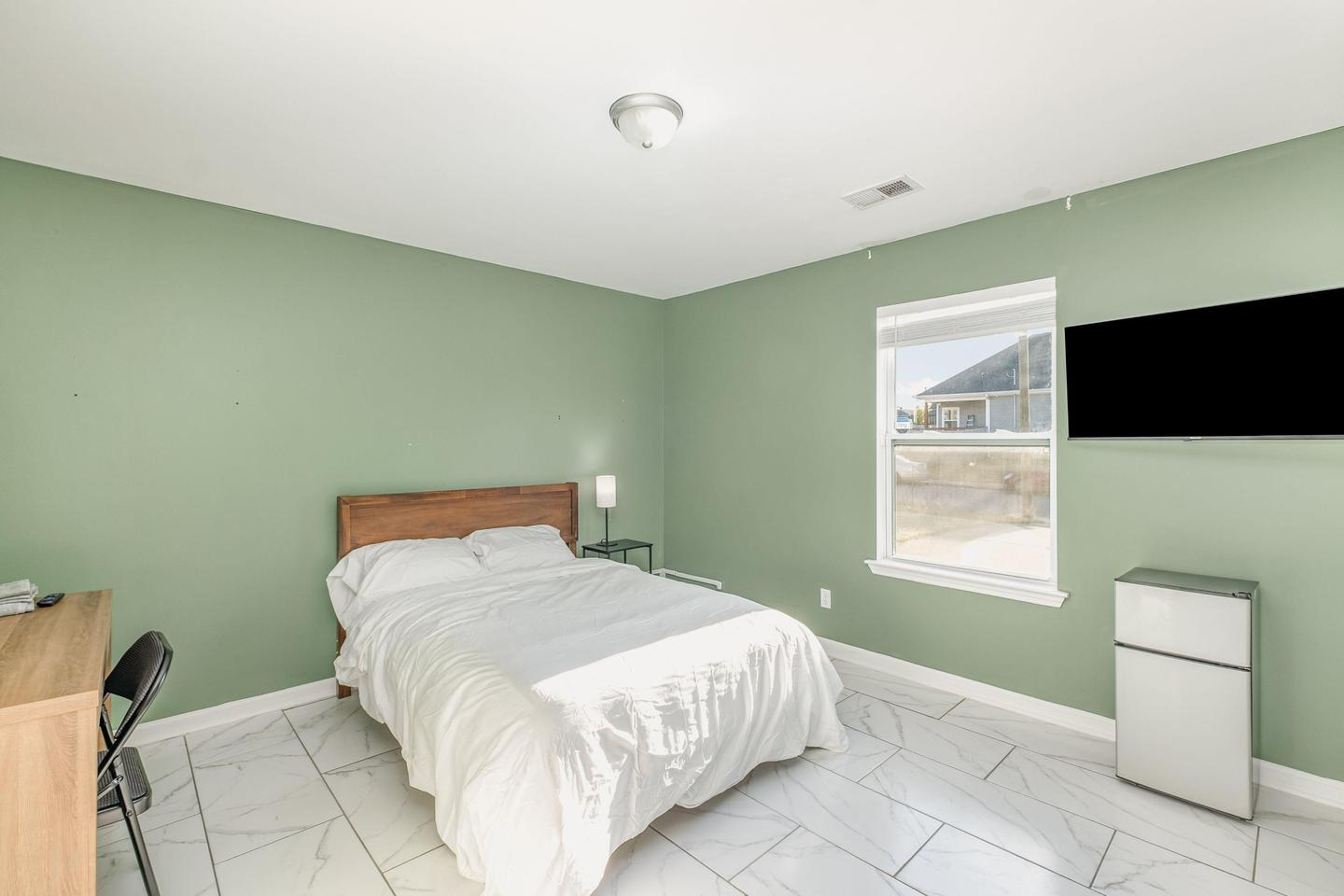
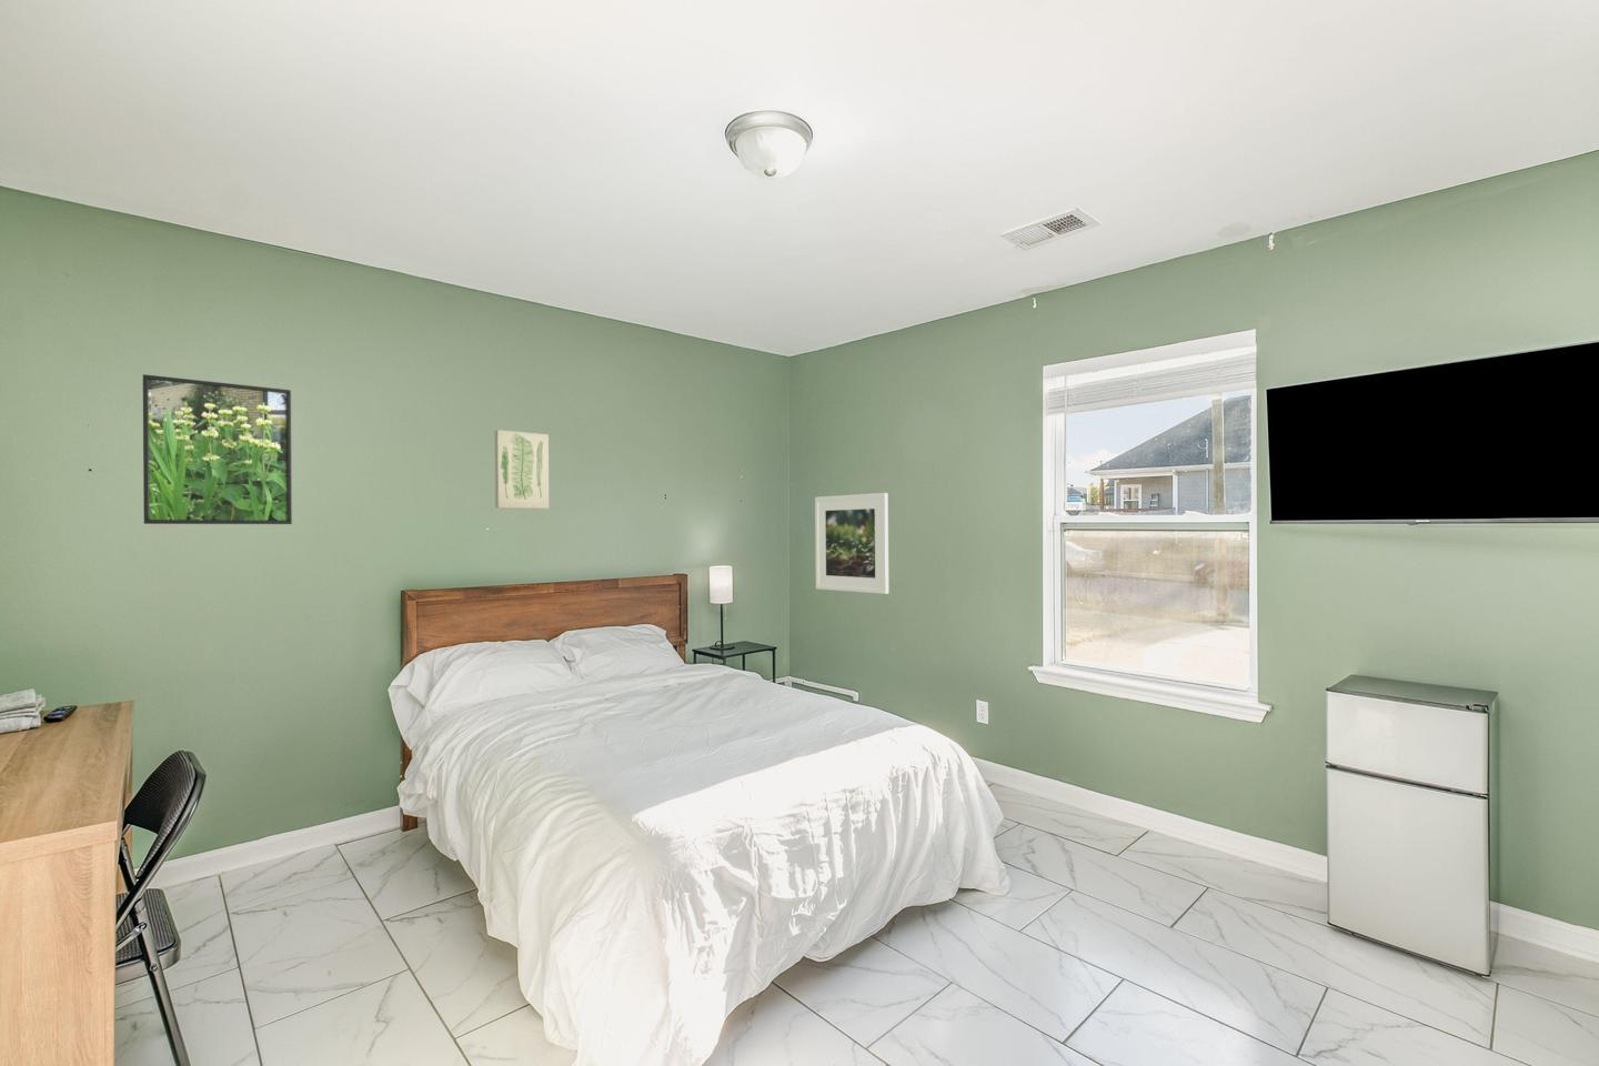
+ wall art (522, 470)
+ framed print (221, 453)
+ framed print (849, 543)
